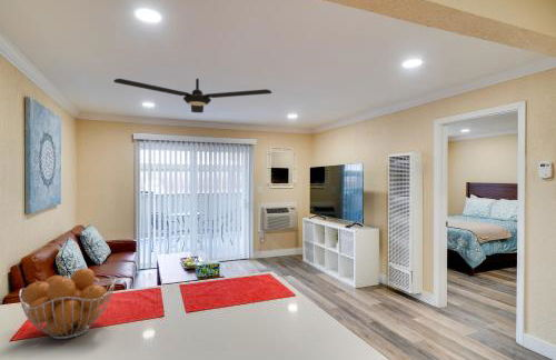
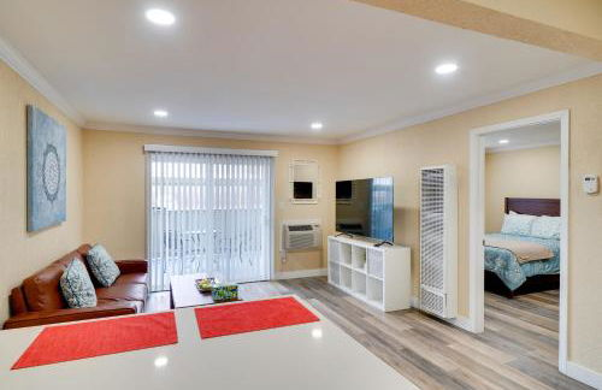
- ceiling fan (197, 96)
- fruit basket (70, 301)
